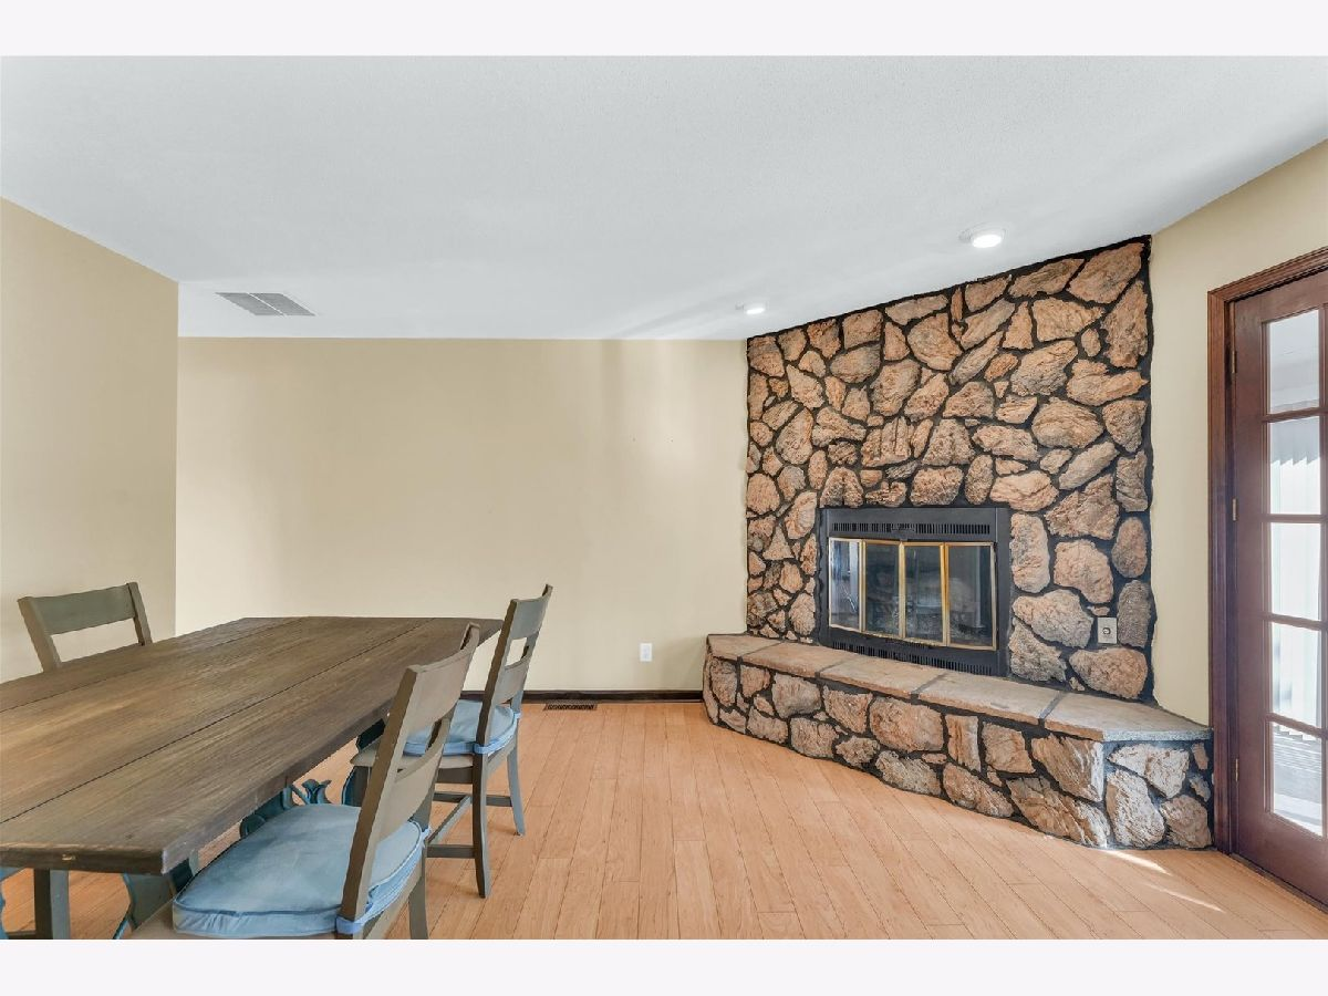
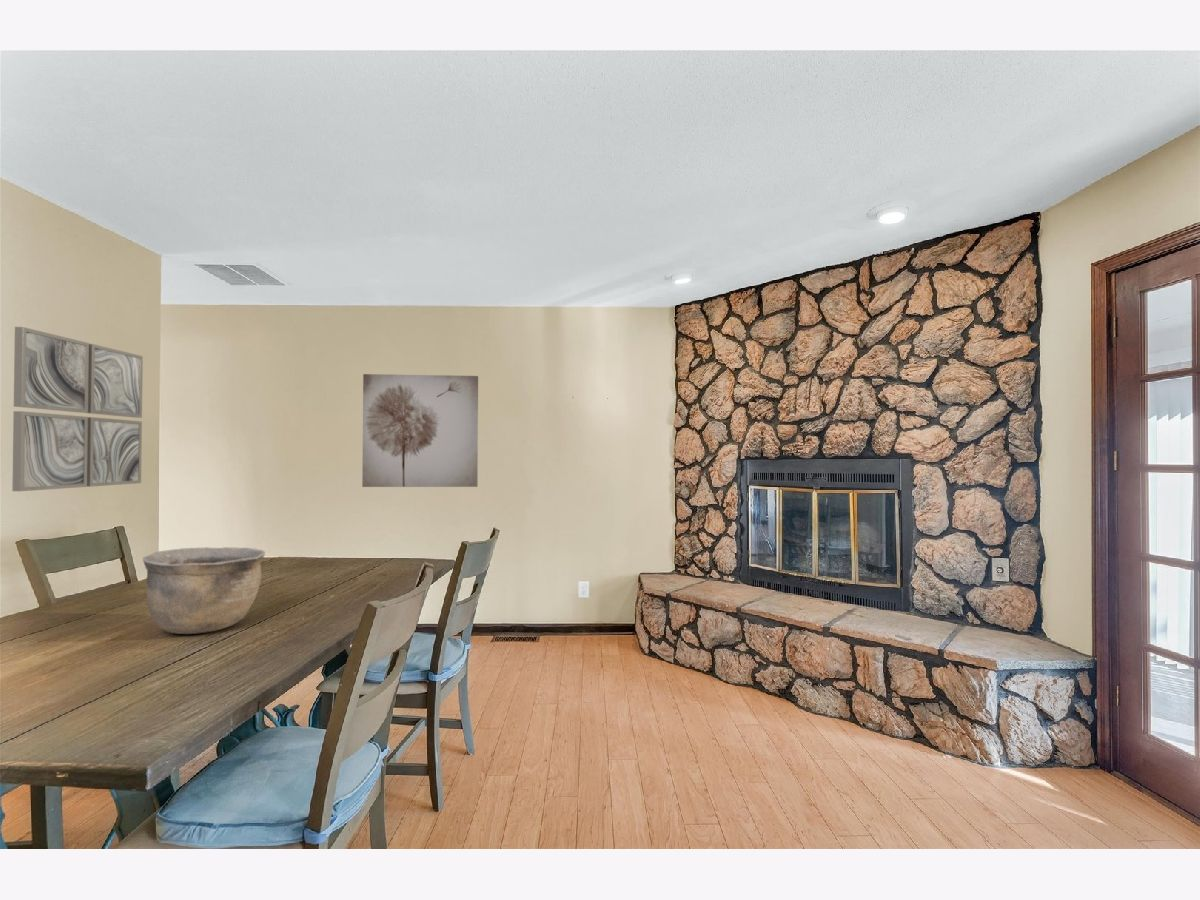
+ bowl (206, 589)
+ wall art (421, 430)
+ wall art (86, 412)
